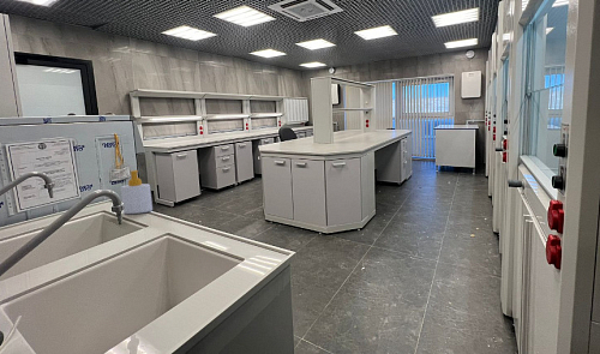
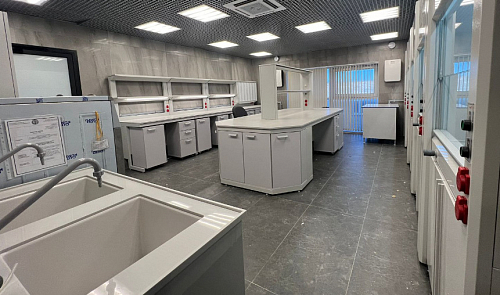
- soap bottle (136, 191)
